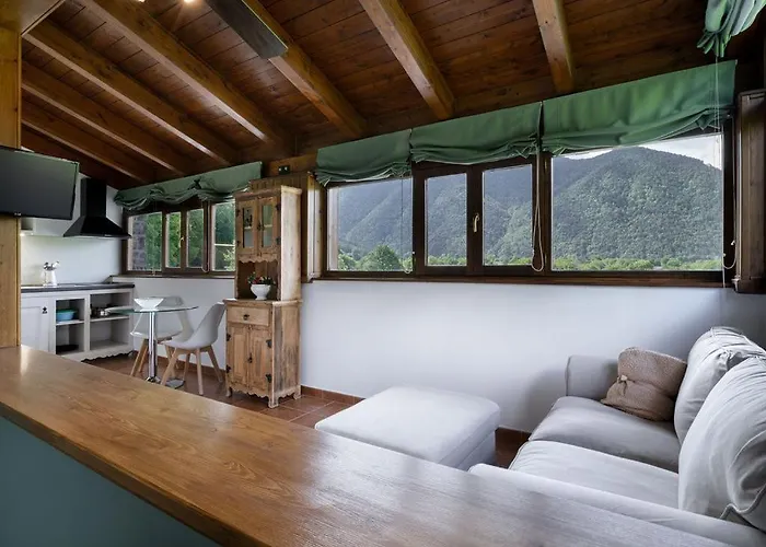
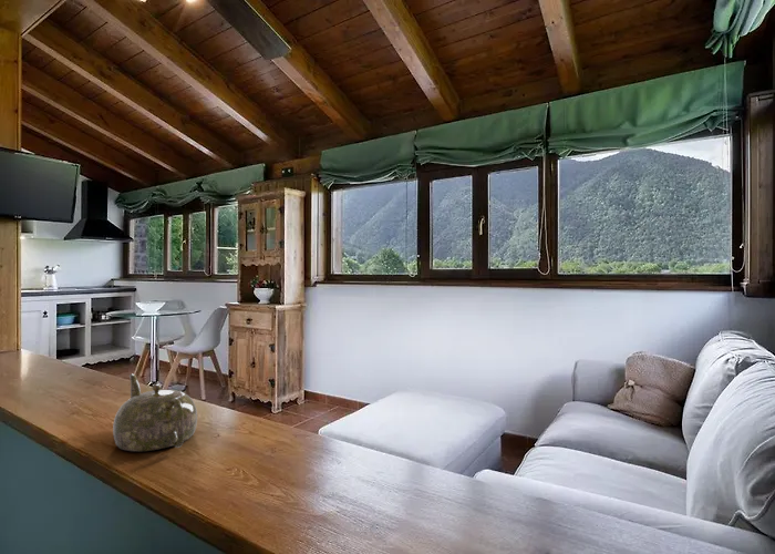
+ teapot (154, 409)
